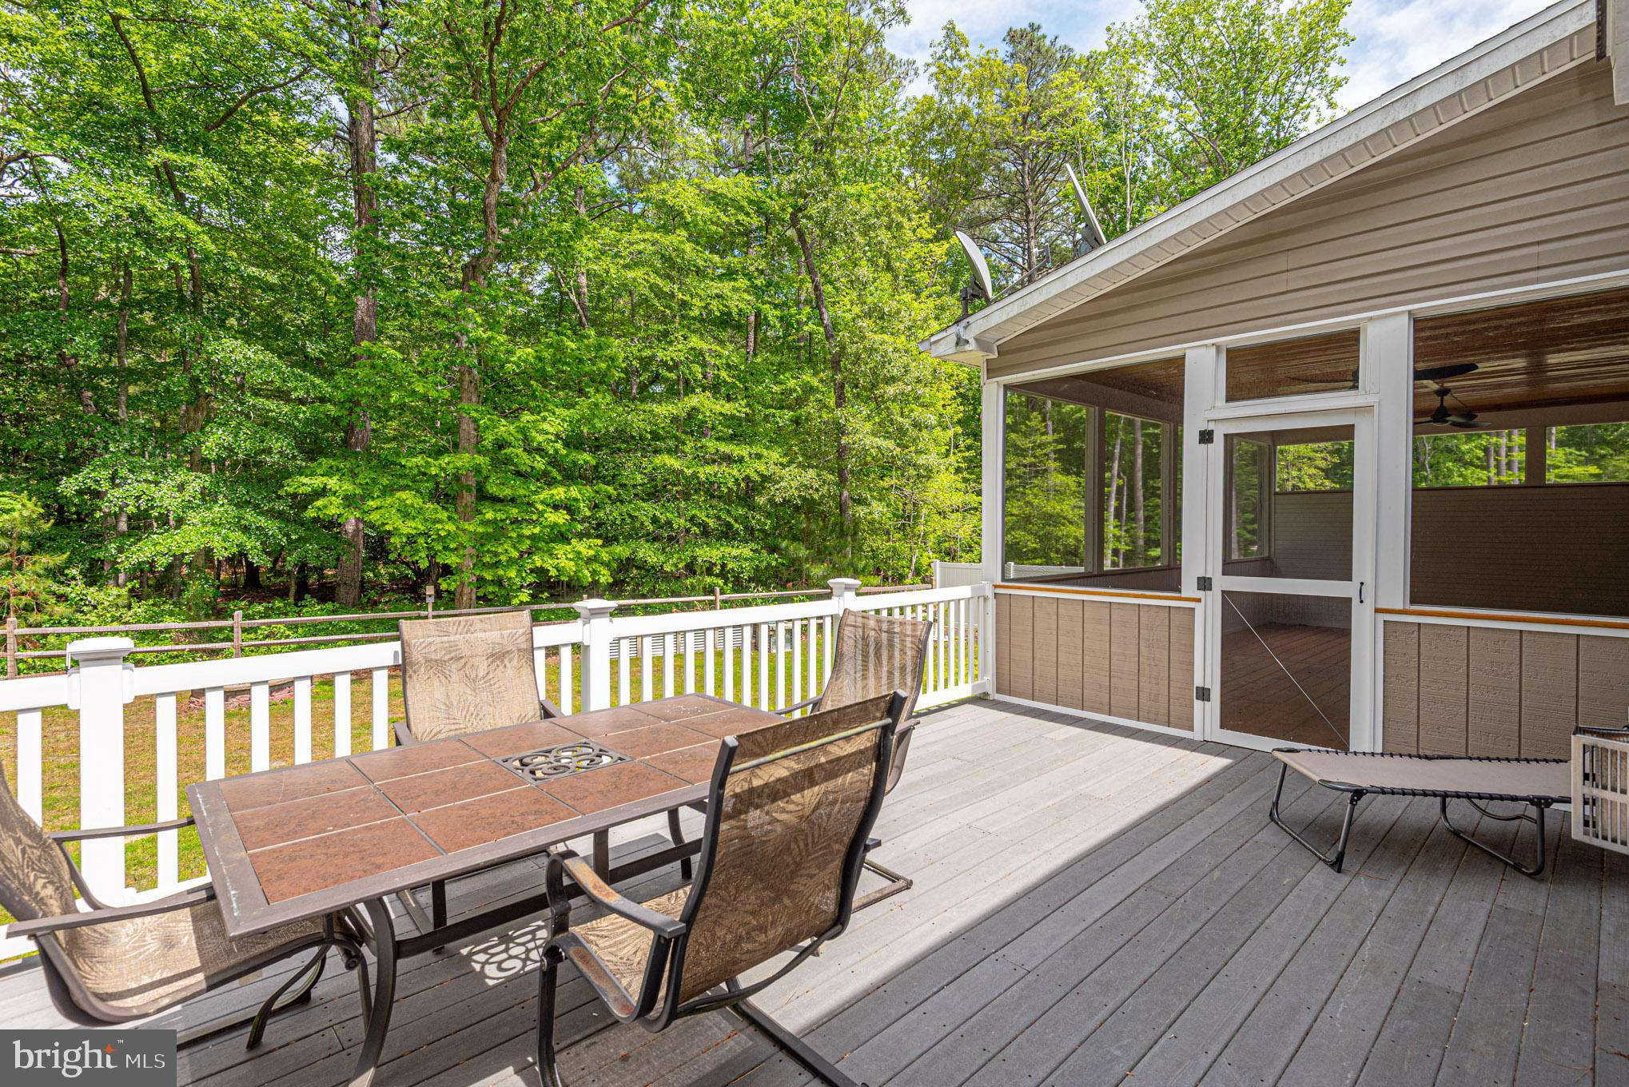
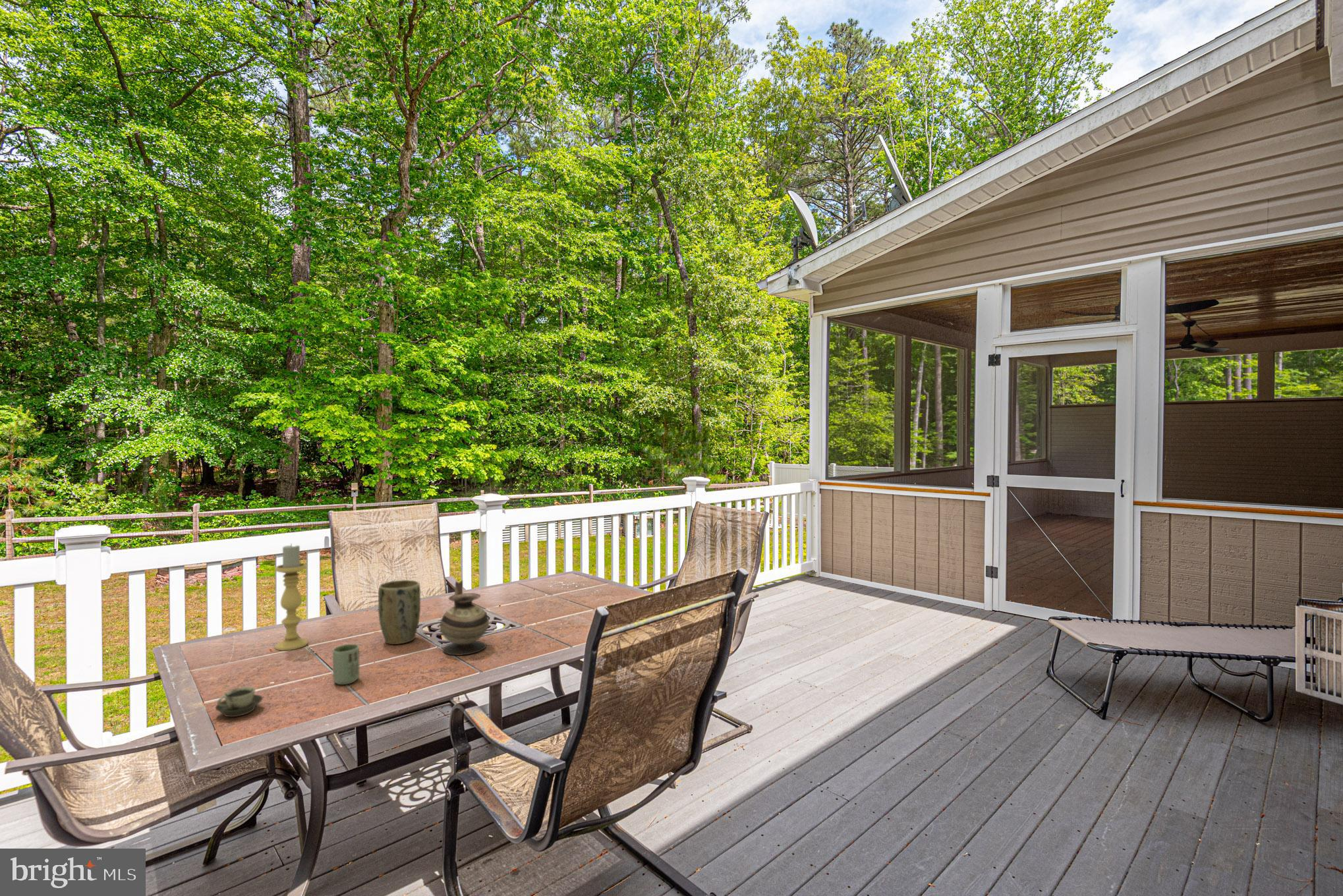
+ candle holder (291, 594)
+ pitcher (464, 615)
+ cup (239, 701)
+ plant pot (399, 612)
+ cup (346, 664)
